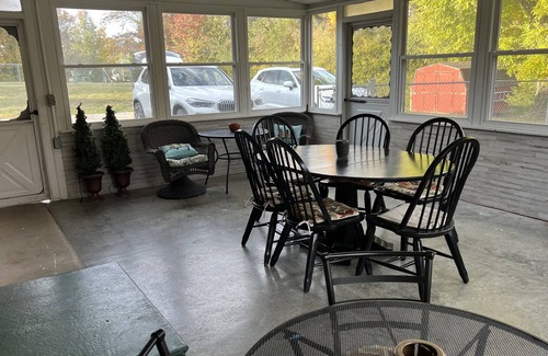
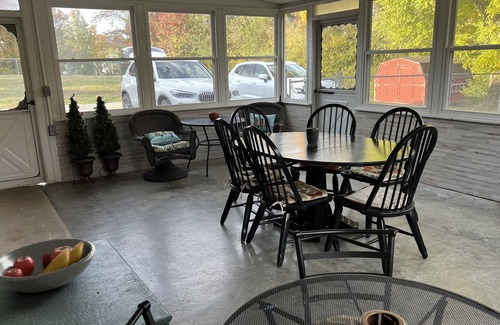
+ fruit bowl (46, 265)
